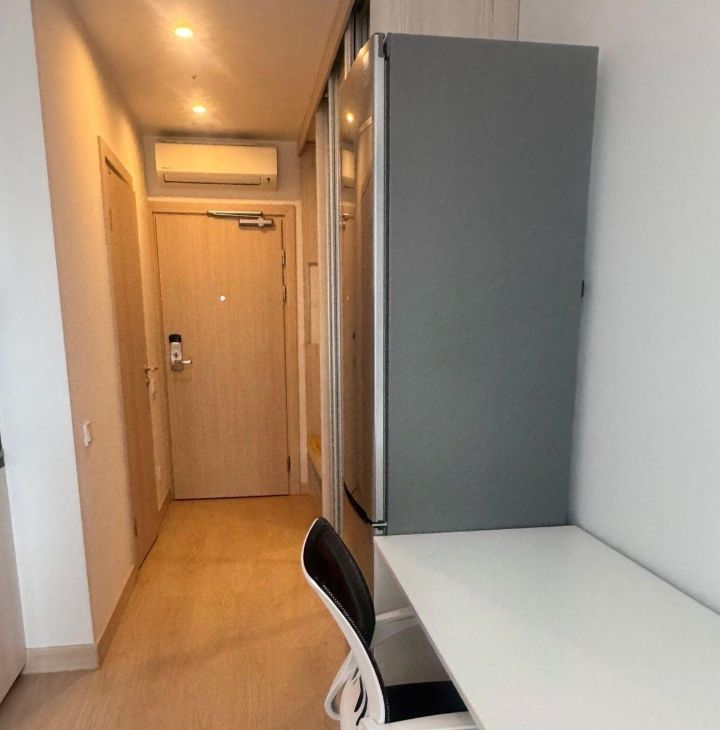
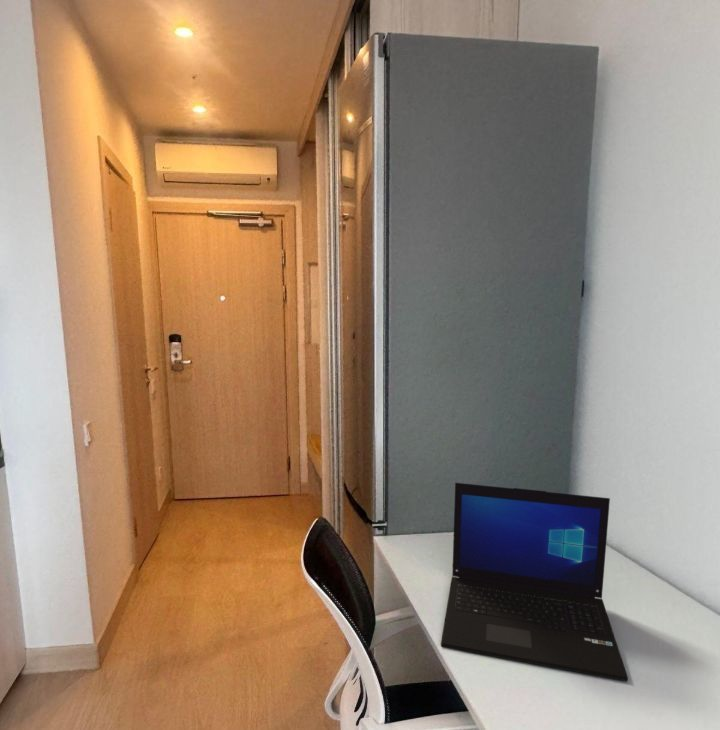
+ laptop (529, 568)
